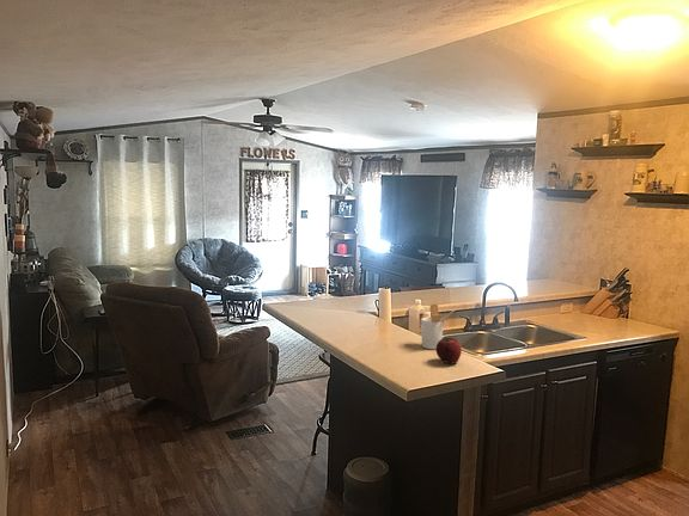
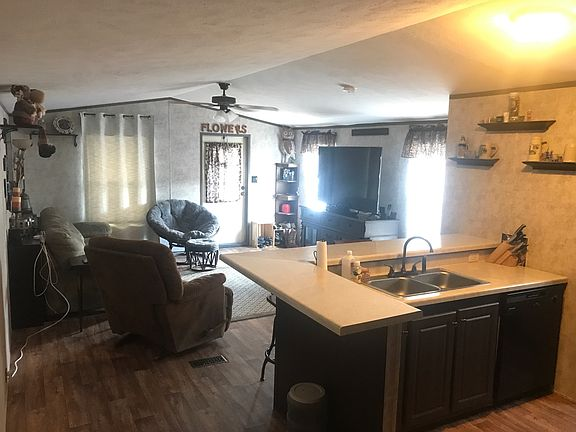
- fruit (449, 349)
- utensil holder (438, 326)
